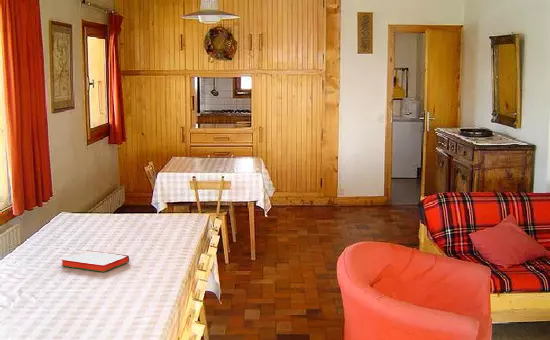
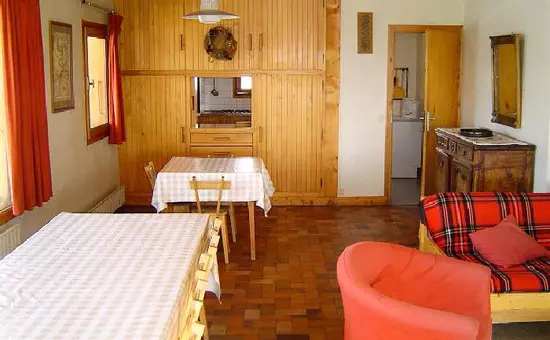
- hardback book (95, 260)
